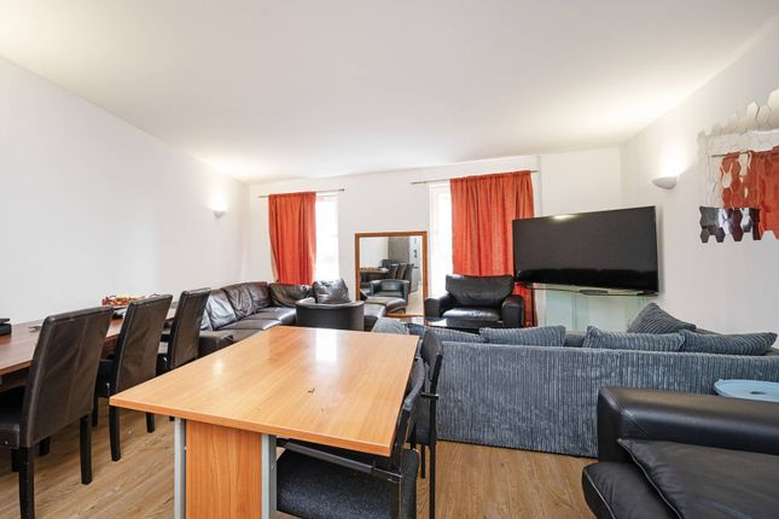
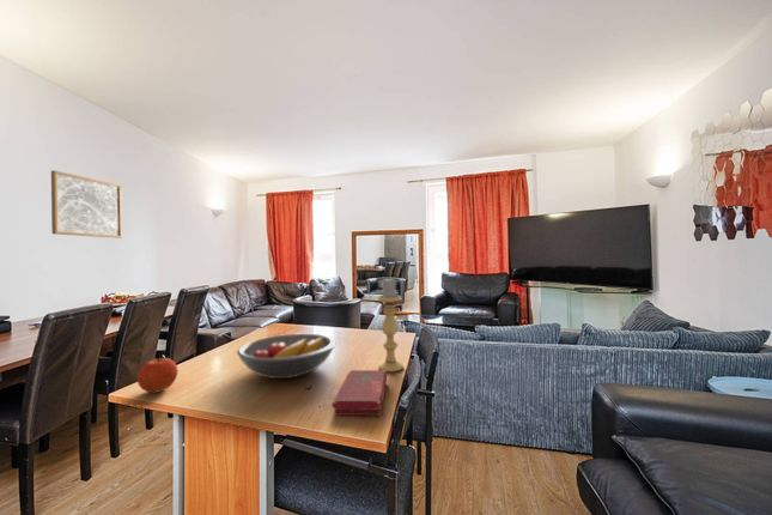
+ candle holder (389, 321)
+ fruit bowl (288, 353)
+ book (363, 389)
+ wall art (90, 207)
+ fruit (158, 374)
